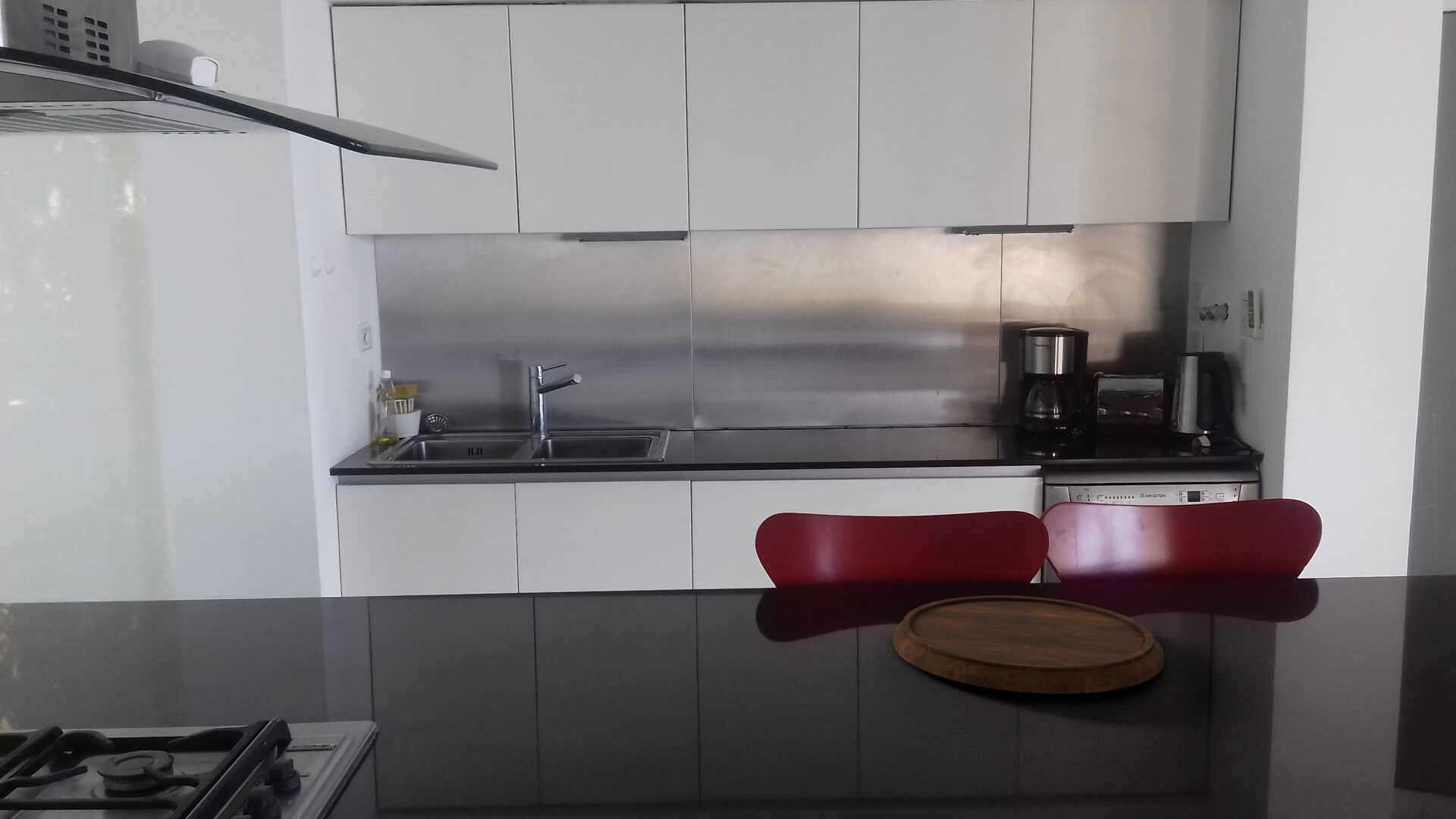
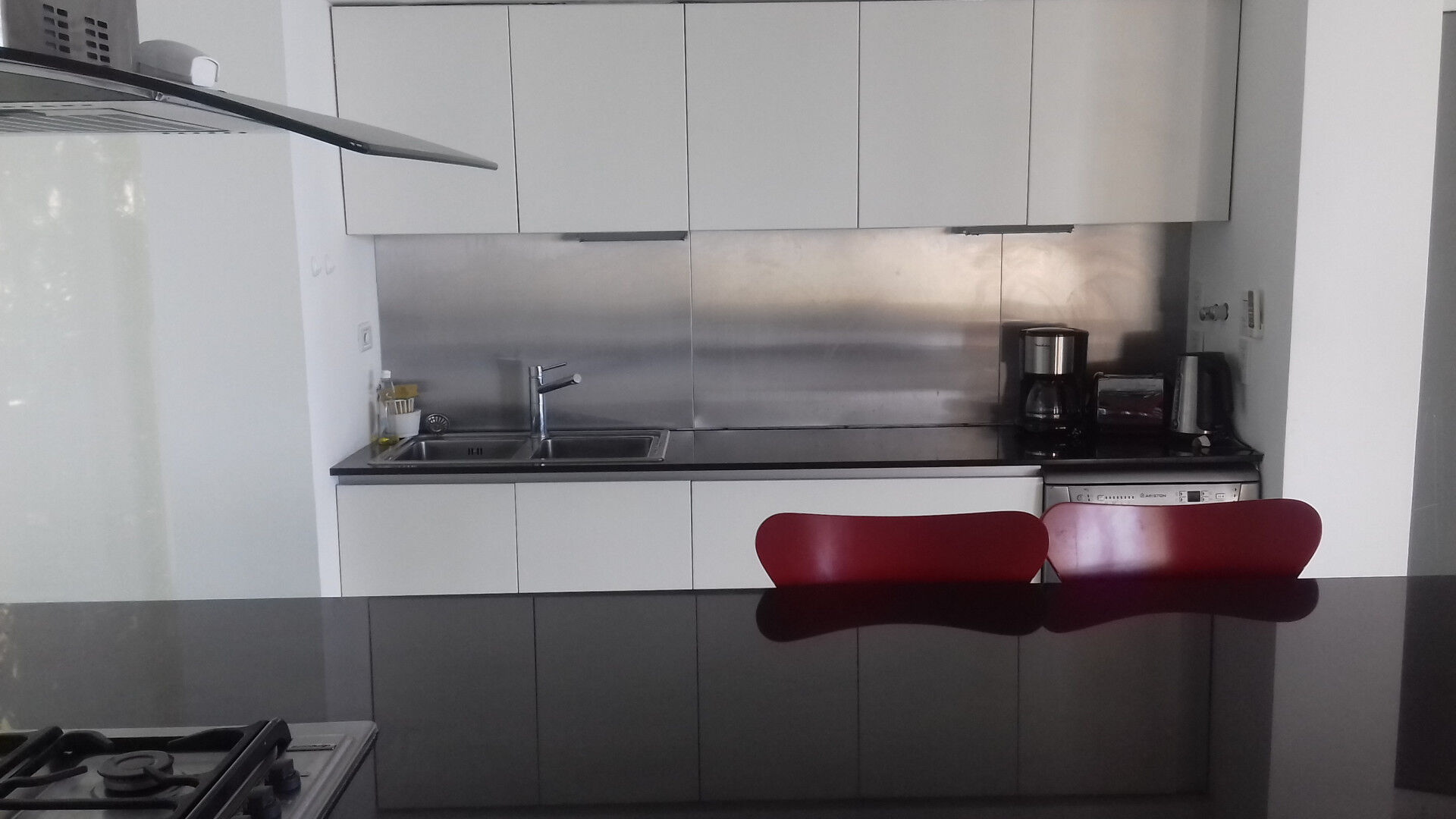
- cutting board (1024, 637)
